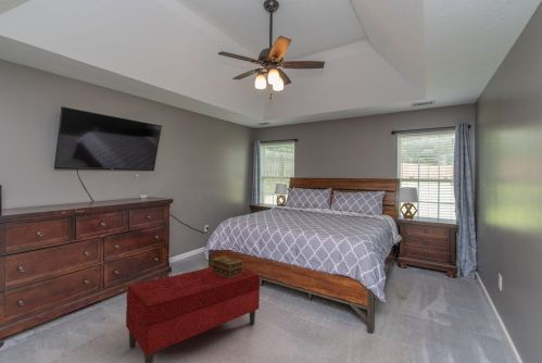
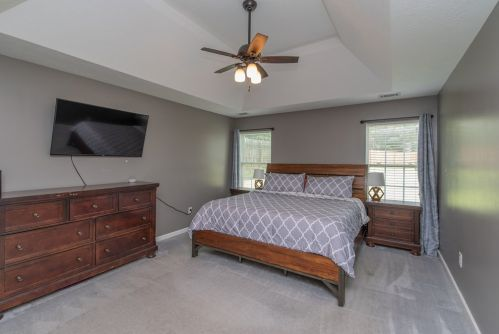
- decorative box (227, 265)
- bench (198, 306)
